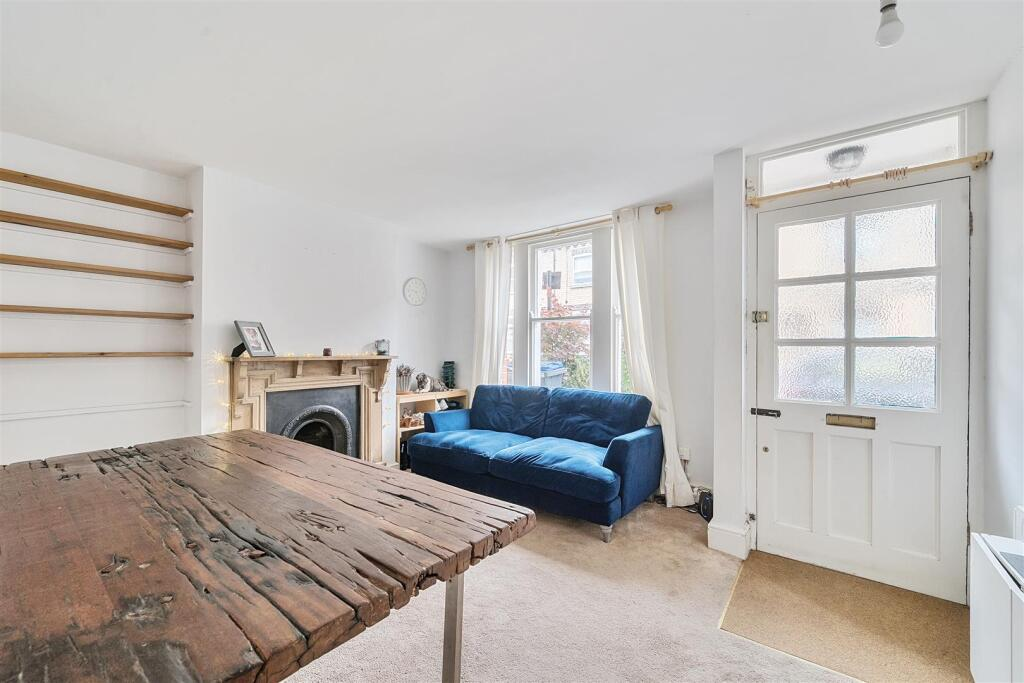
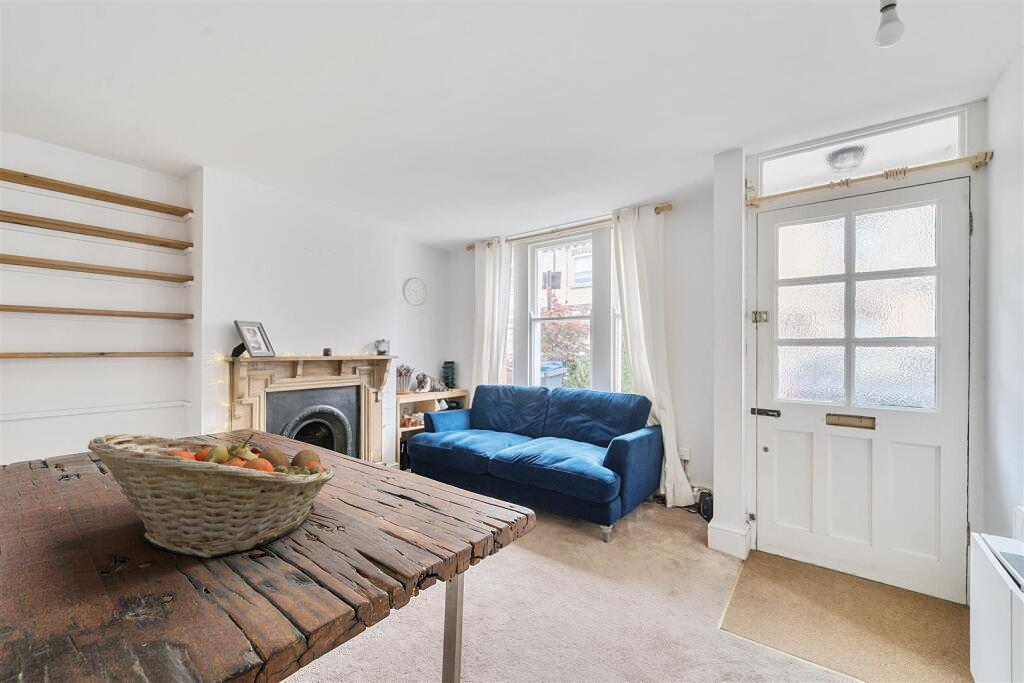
+ fruit basket (221, 476)
